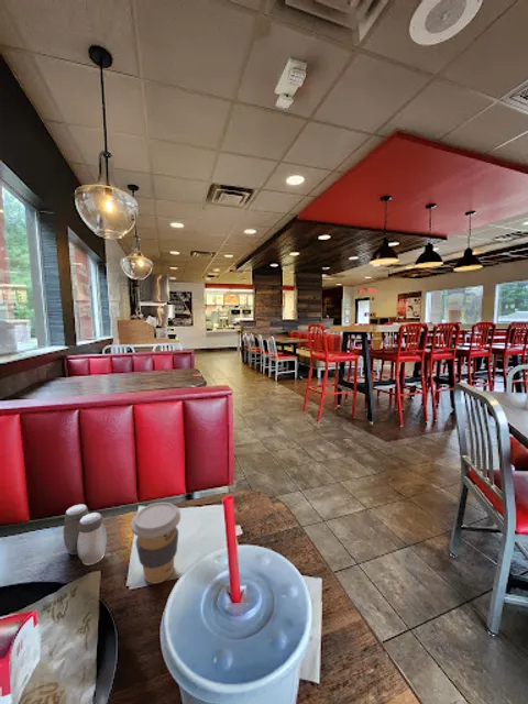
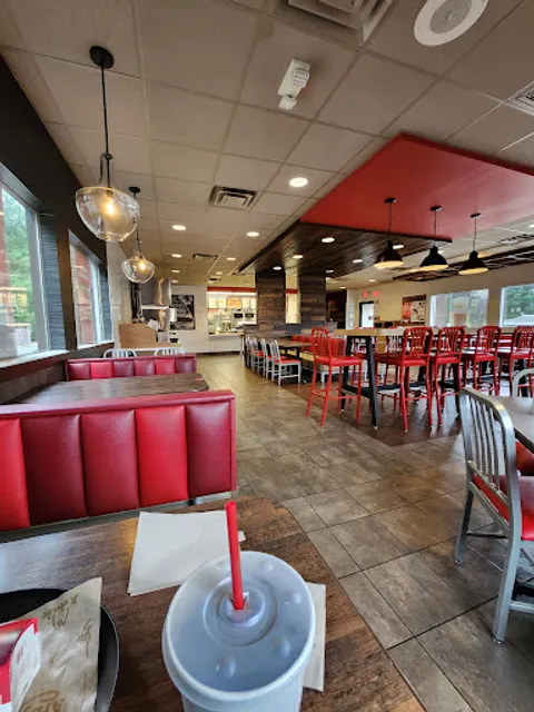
- coffee cup (157, 542)
- salt and pepper shaker (85, 532)
